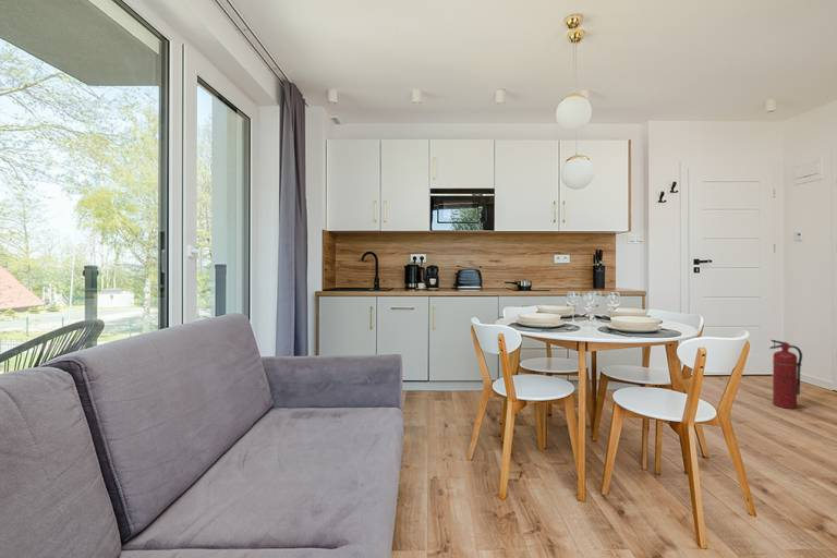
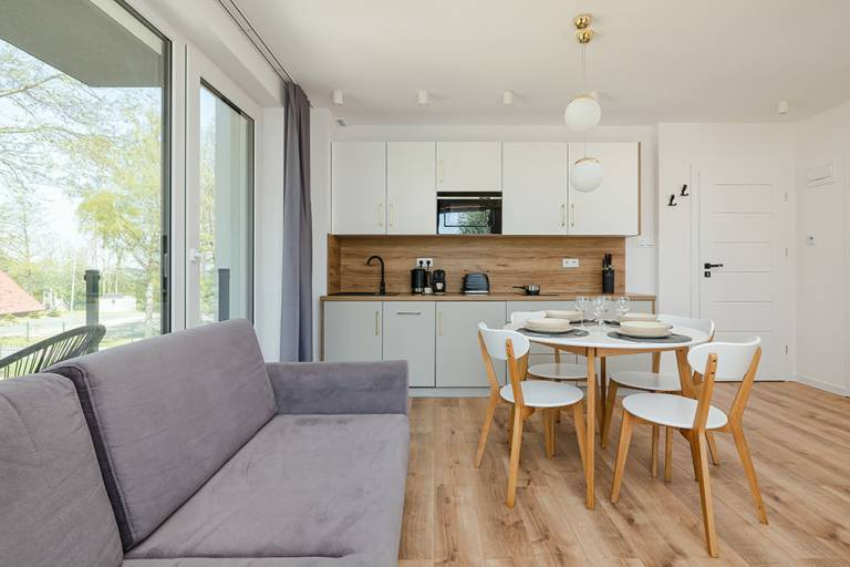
- fire extinguisher (785, 373)
